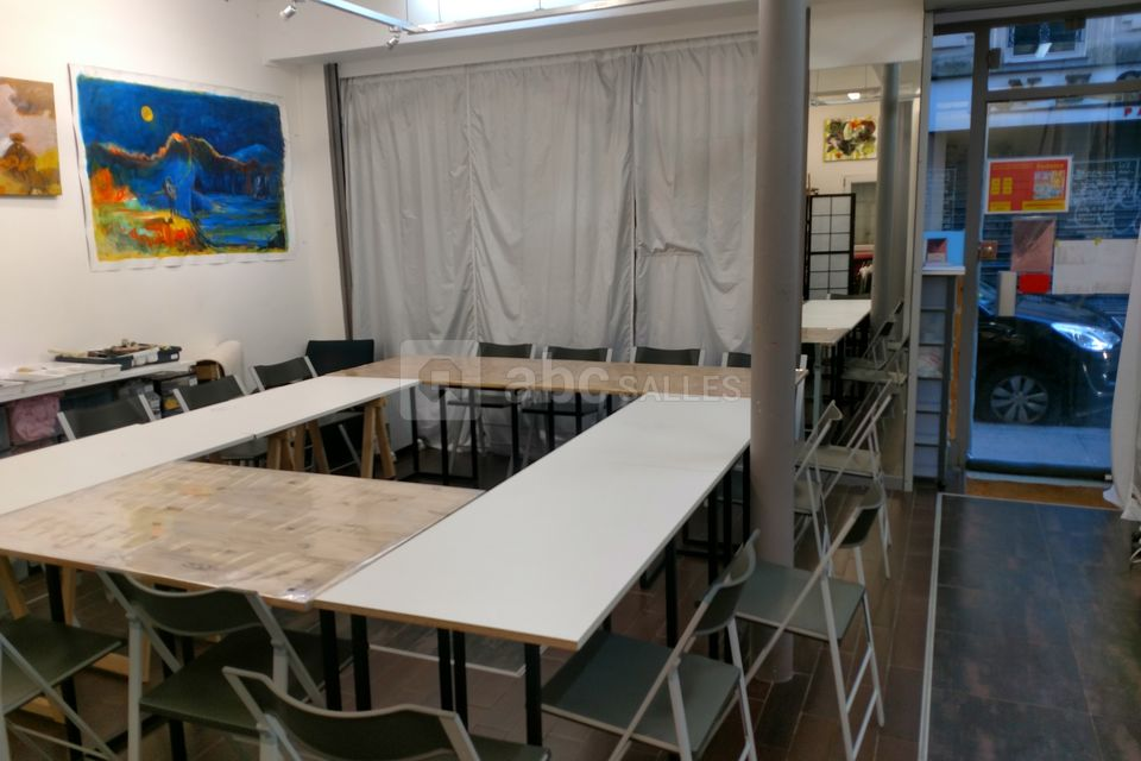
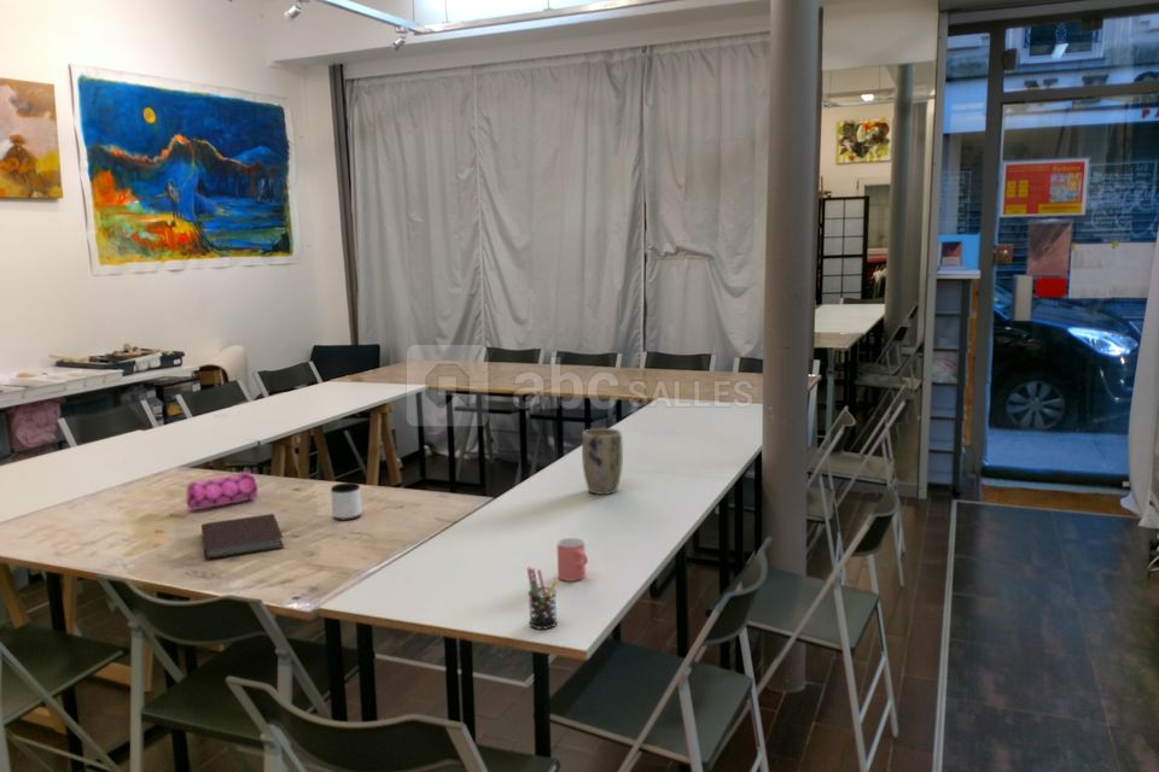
+ notebook (241, 534)
+ plant pot (602, 461)
+ pencil case (221, 490)
+ pen holder (538, 597)
+ mug (344, 499)
+ cup (575, 561)
